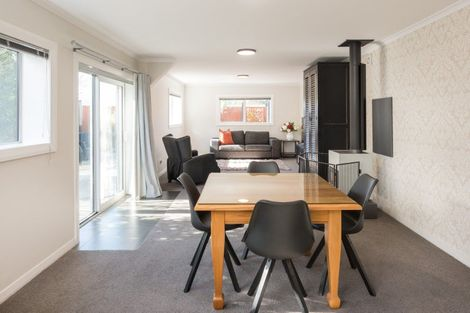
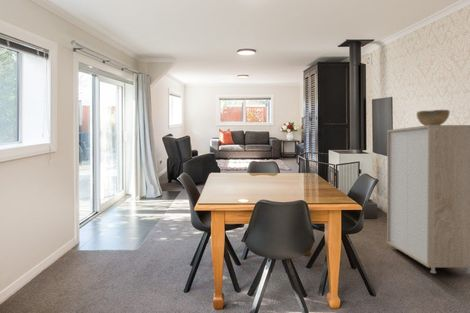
+ decorative bowl (432, 118)
+ storage cabinet (432, 194)
